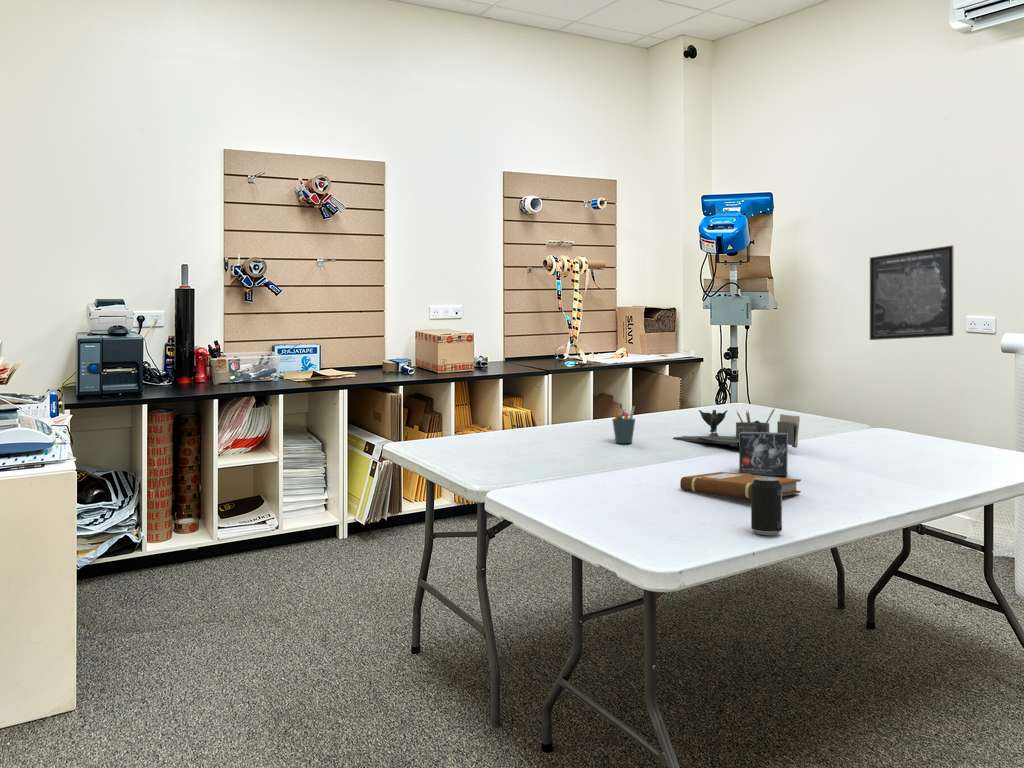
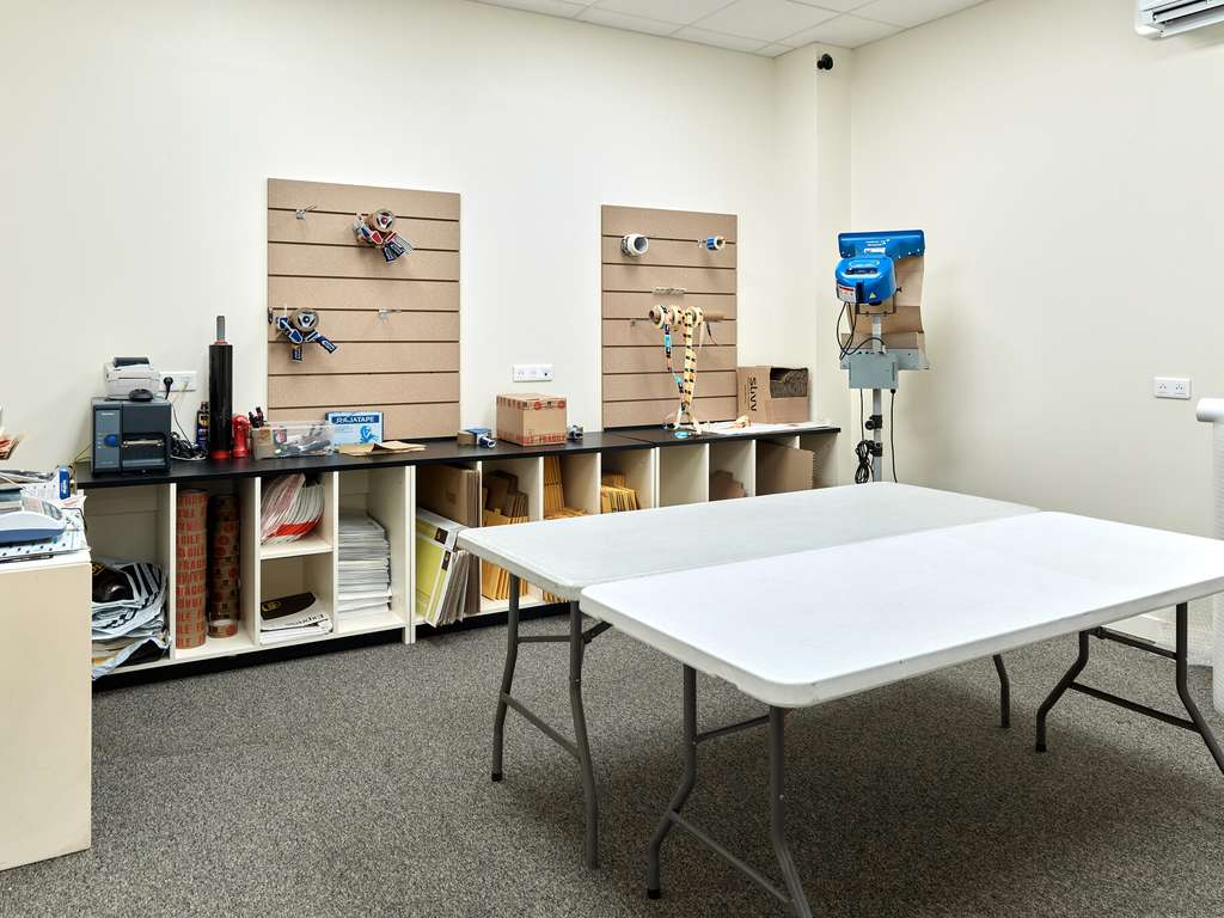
- notebook (737, 484)
- pen holder (623, 424)
- desk organizer (741, 424)
- wall art (909, 294)
- small box (763, 453)
- beverage can (766, 505)
